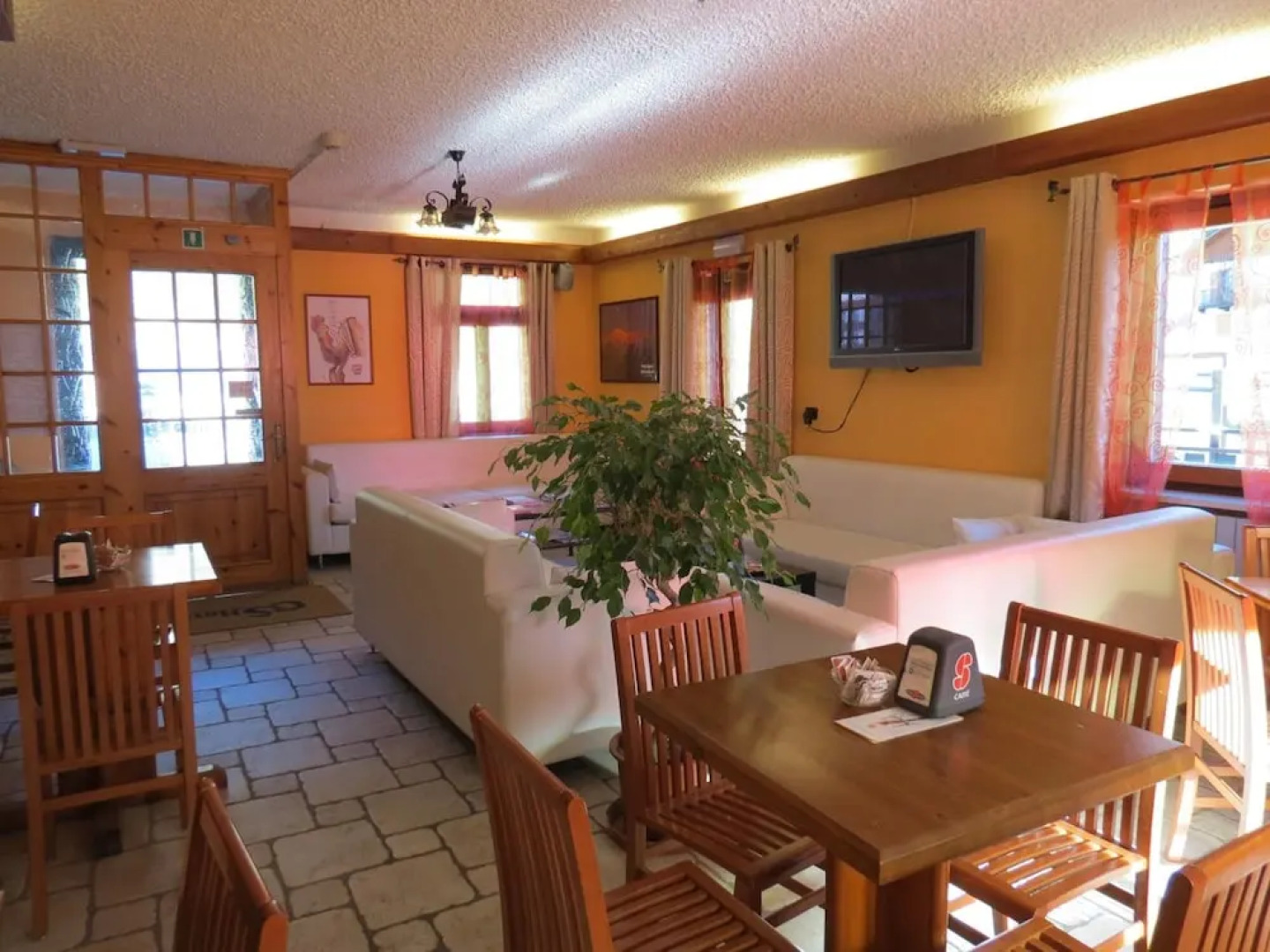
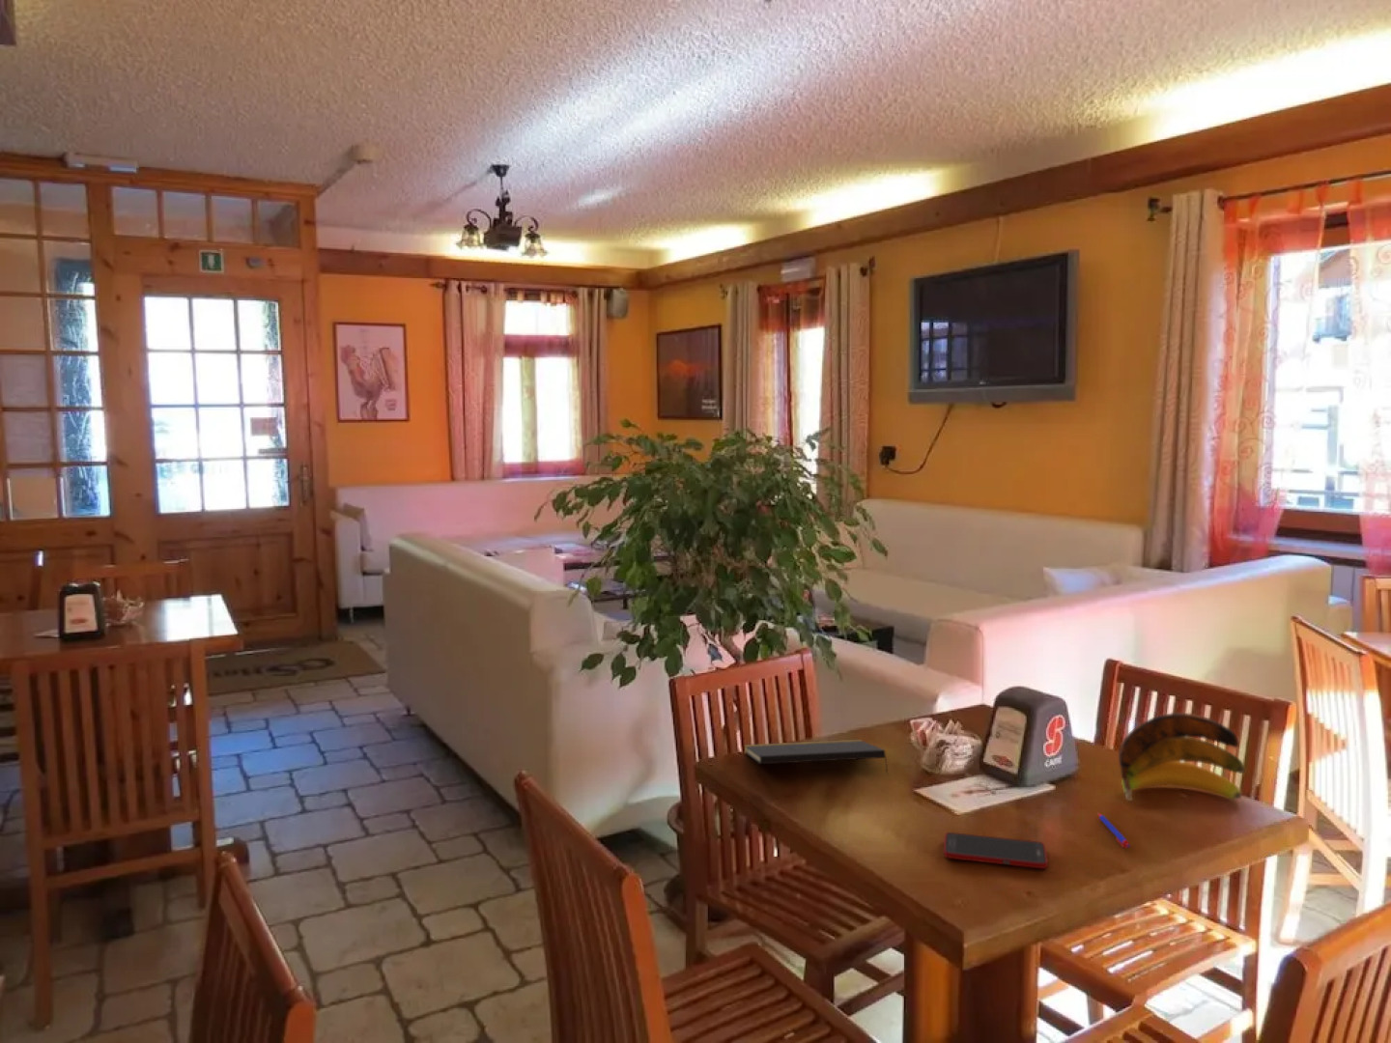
+ cell phone (995, 850)
+ banana (1182, 755)
+ notepad (812, 750)
+ pen (1112, 827)
